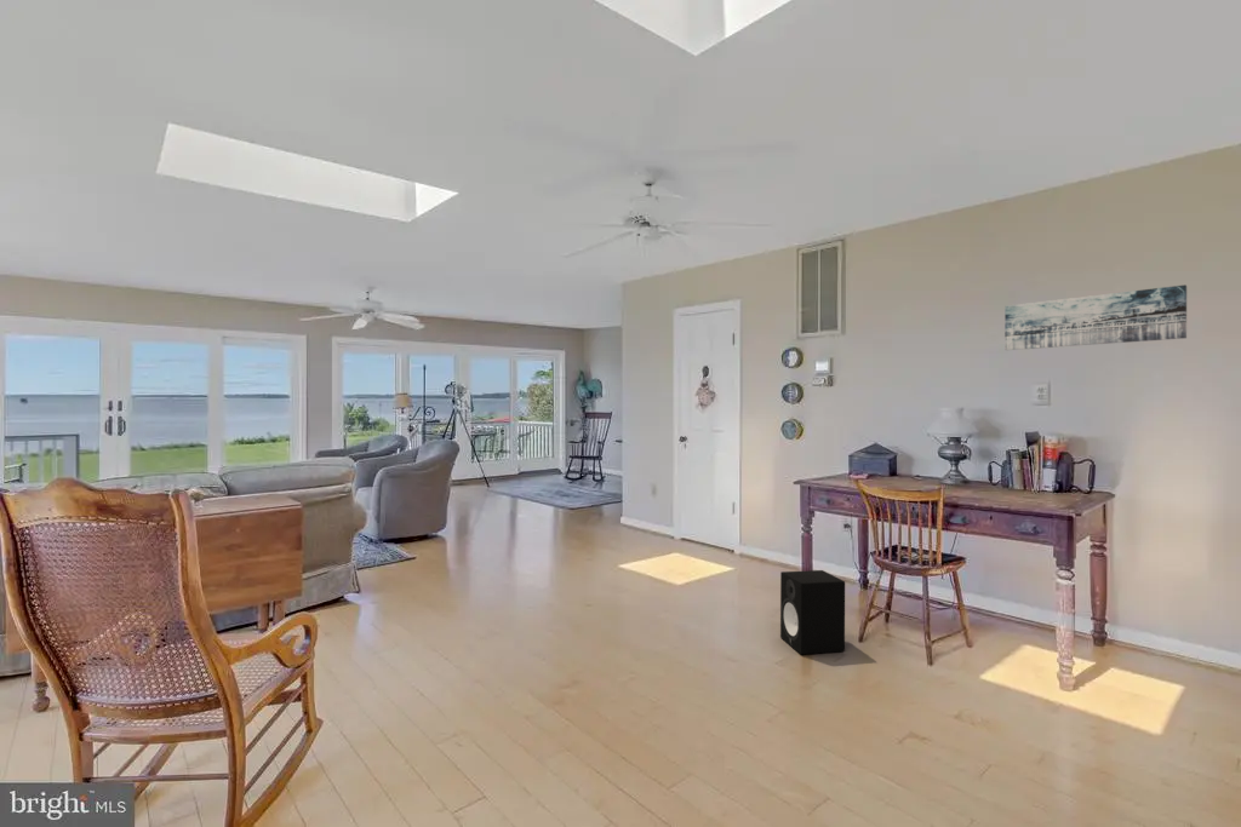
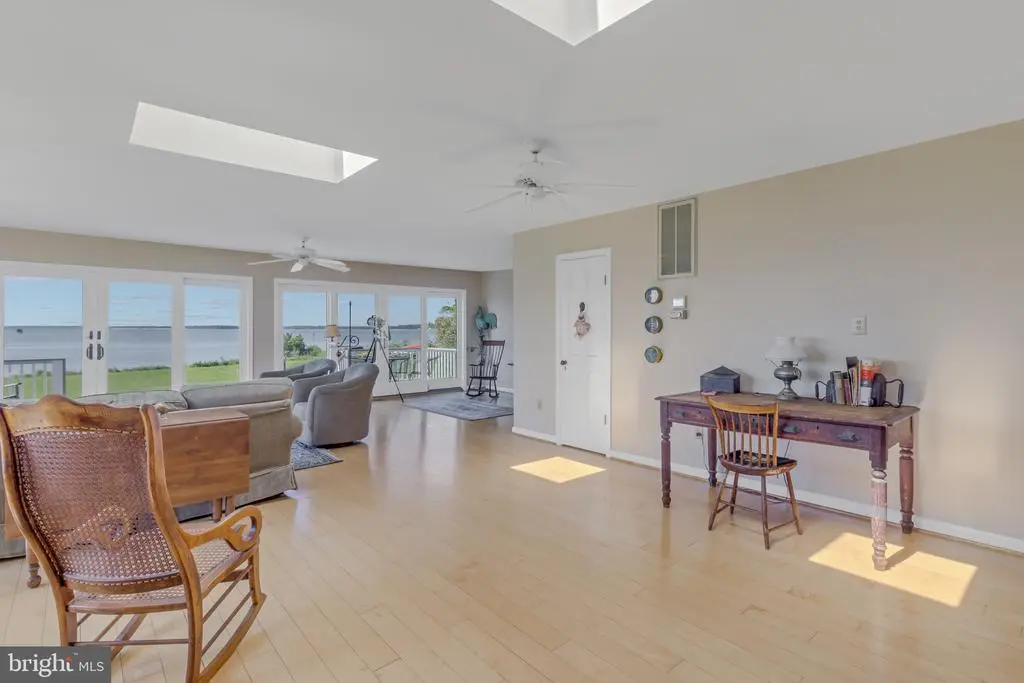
- wall art (1087, 320)
- speaker (811, 610)
